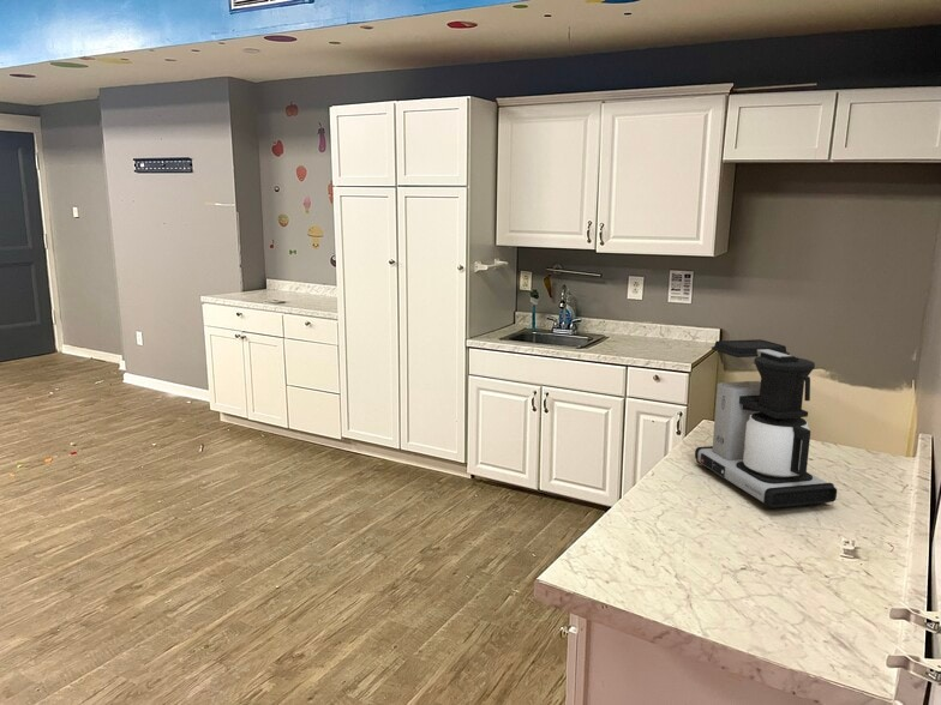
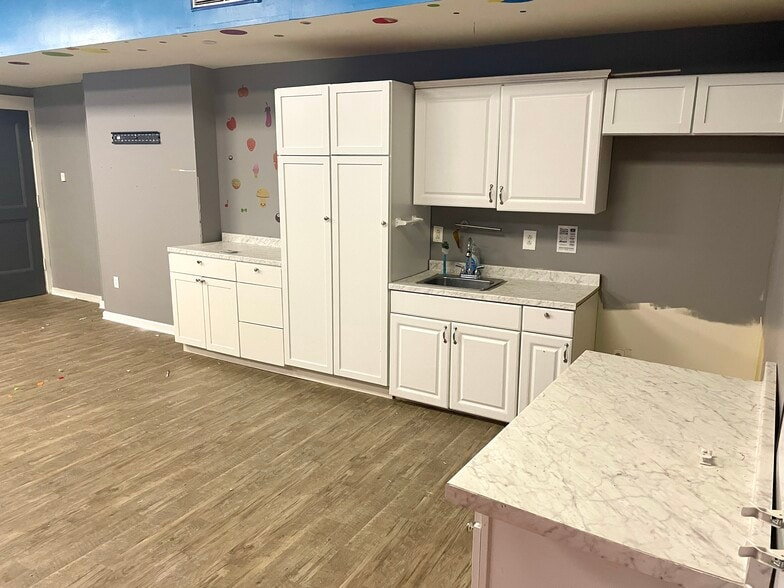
- coffee maker (765, 418)
